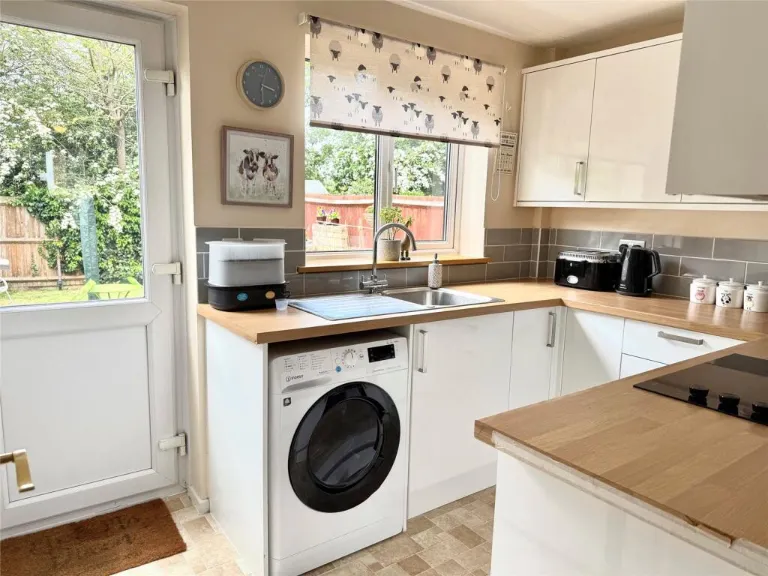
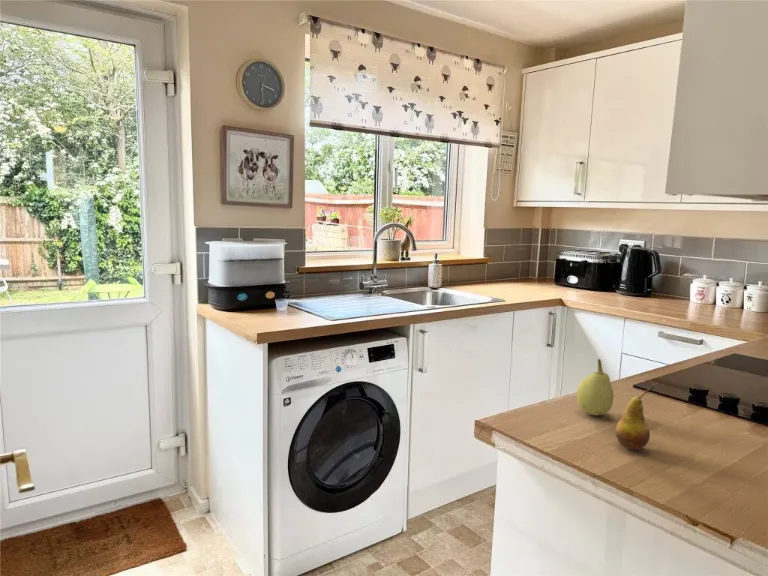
+ fruit (596, 385)
+ fruit (633, 415)
